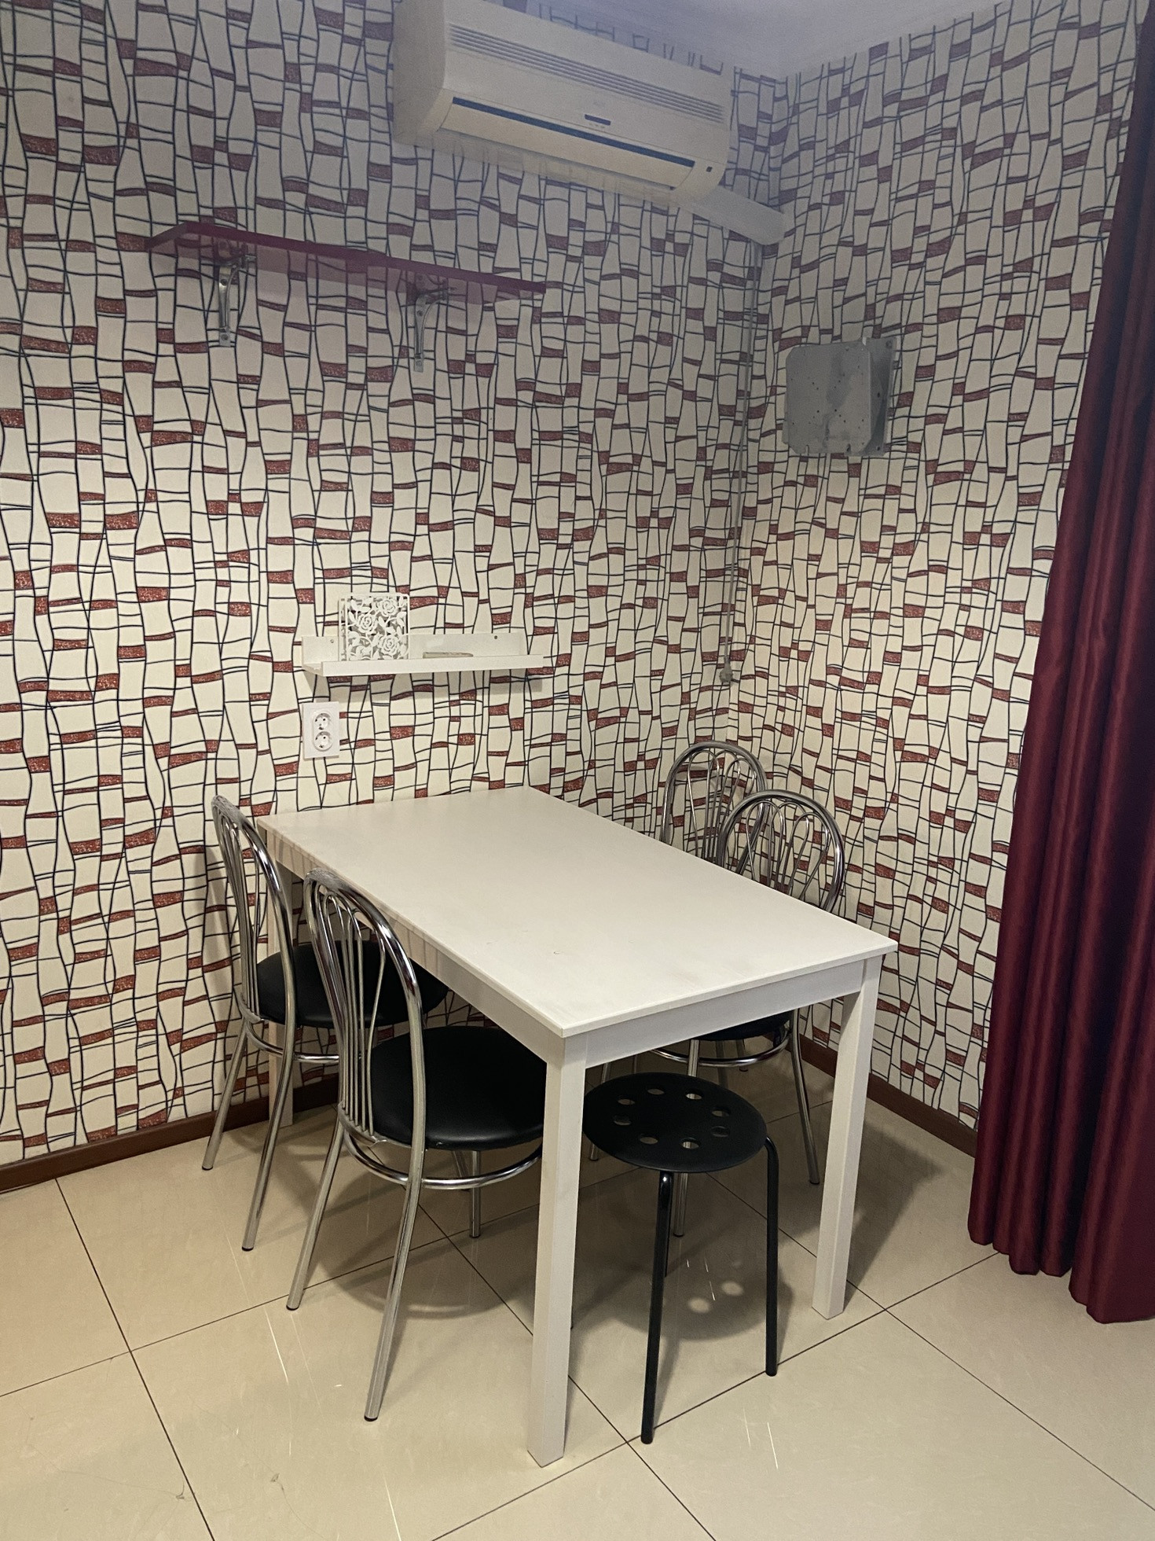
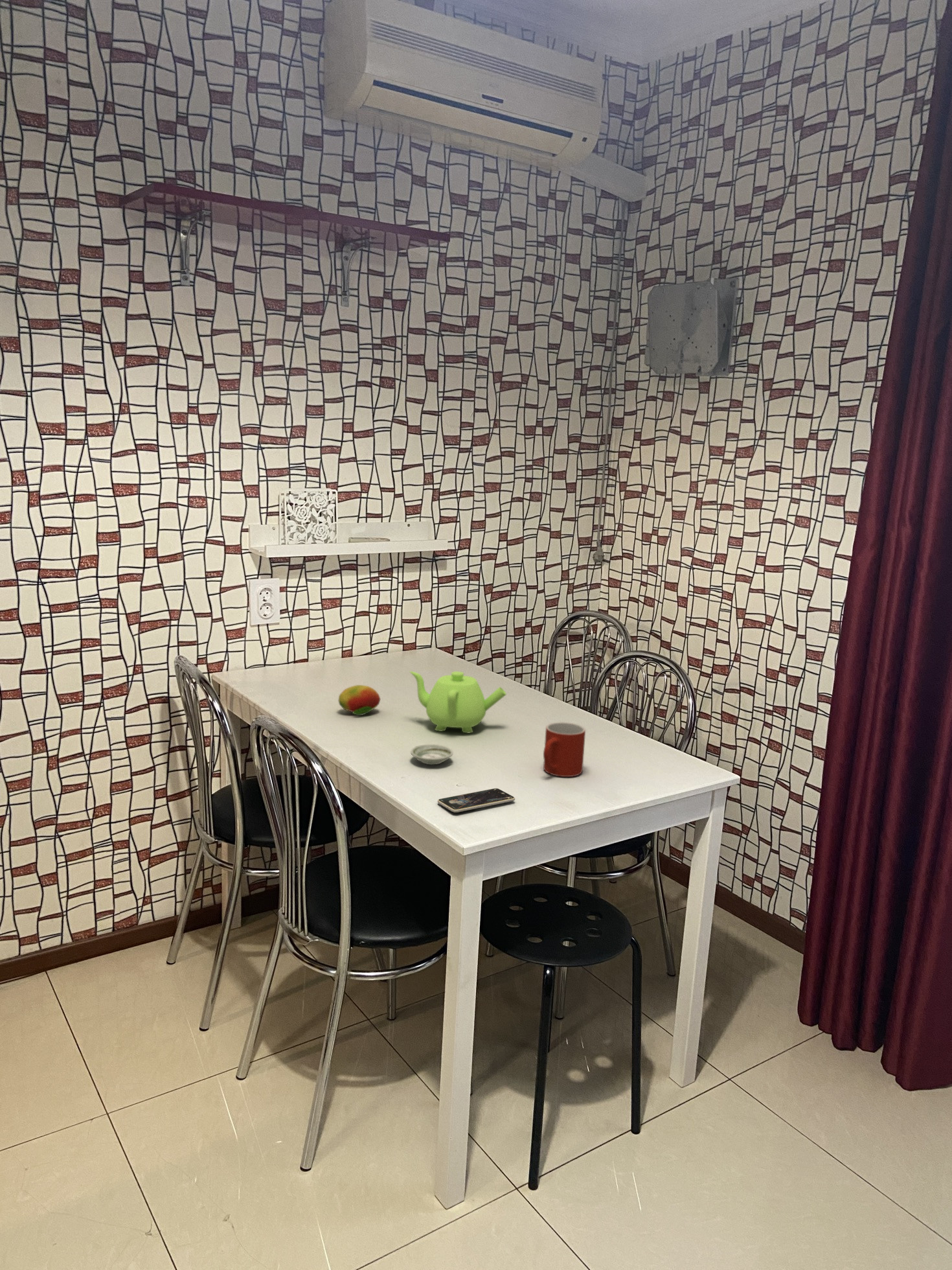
+ mug (561, 752)
+ saucer (431, 756)
+ fruit (359, 698)
+ smartphone (476, 800)
+ teapot (457, 699)
